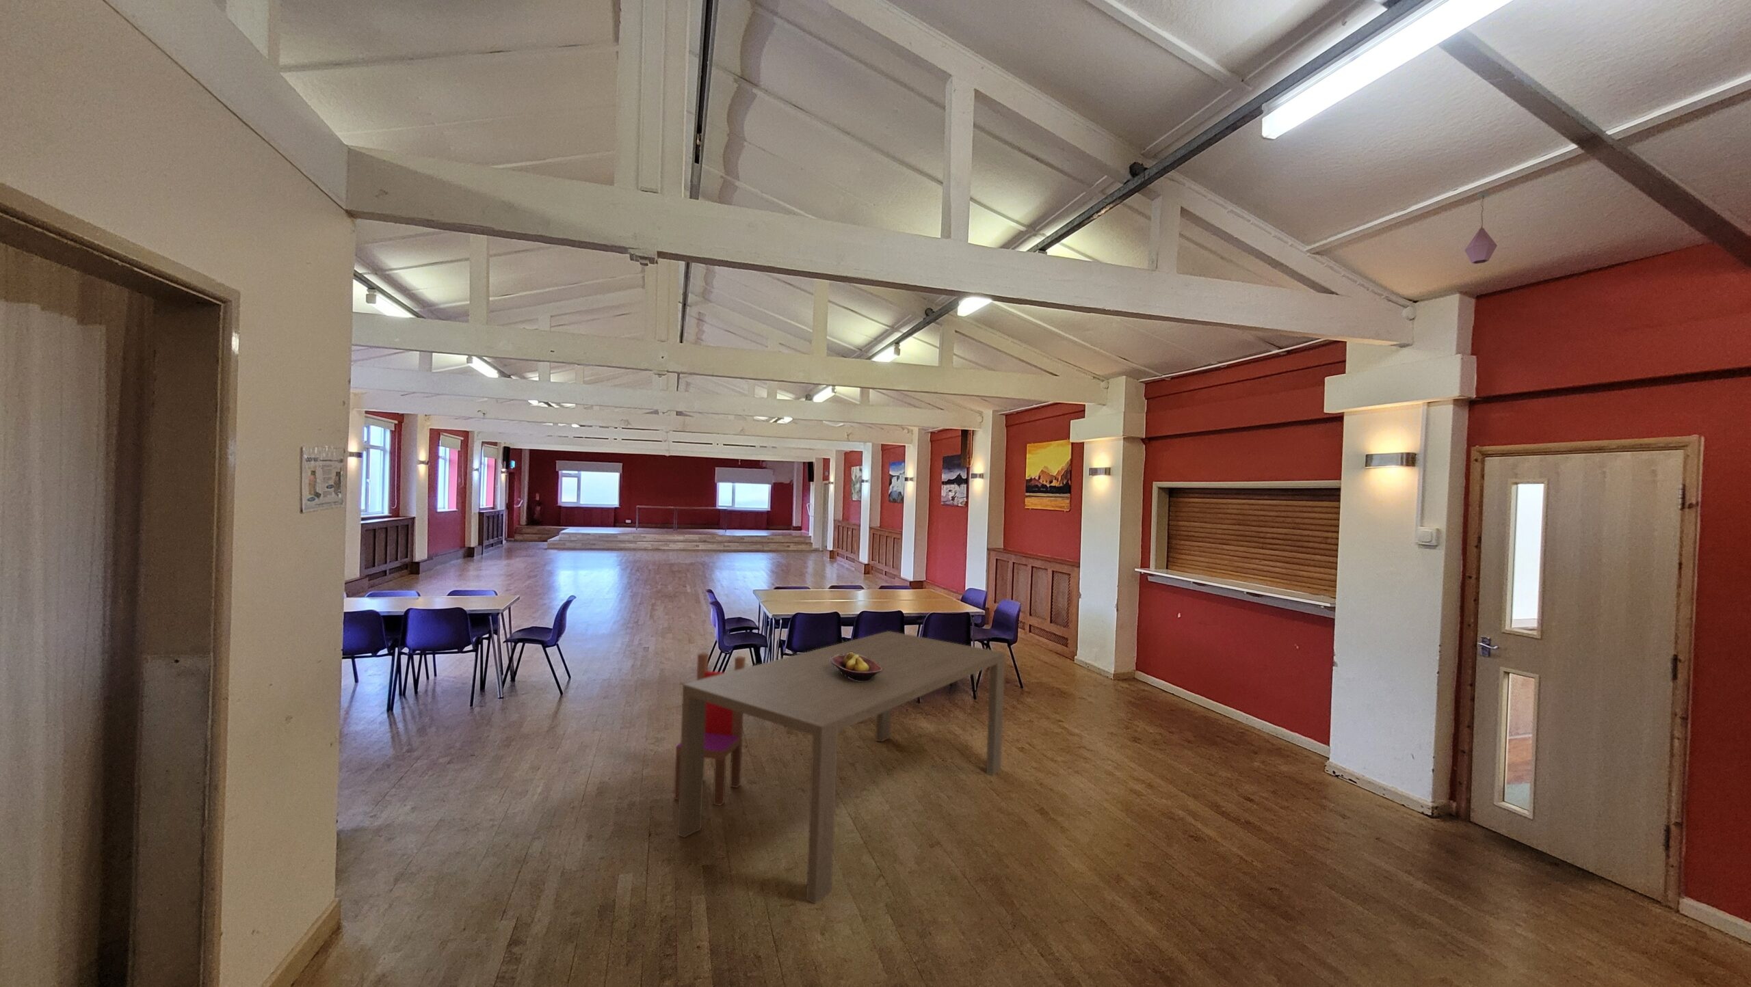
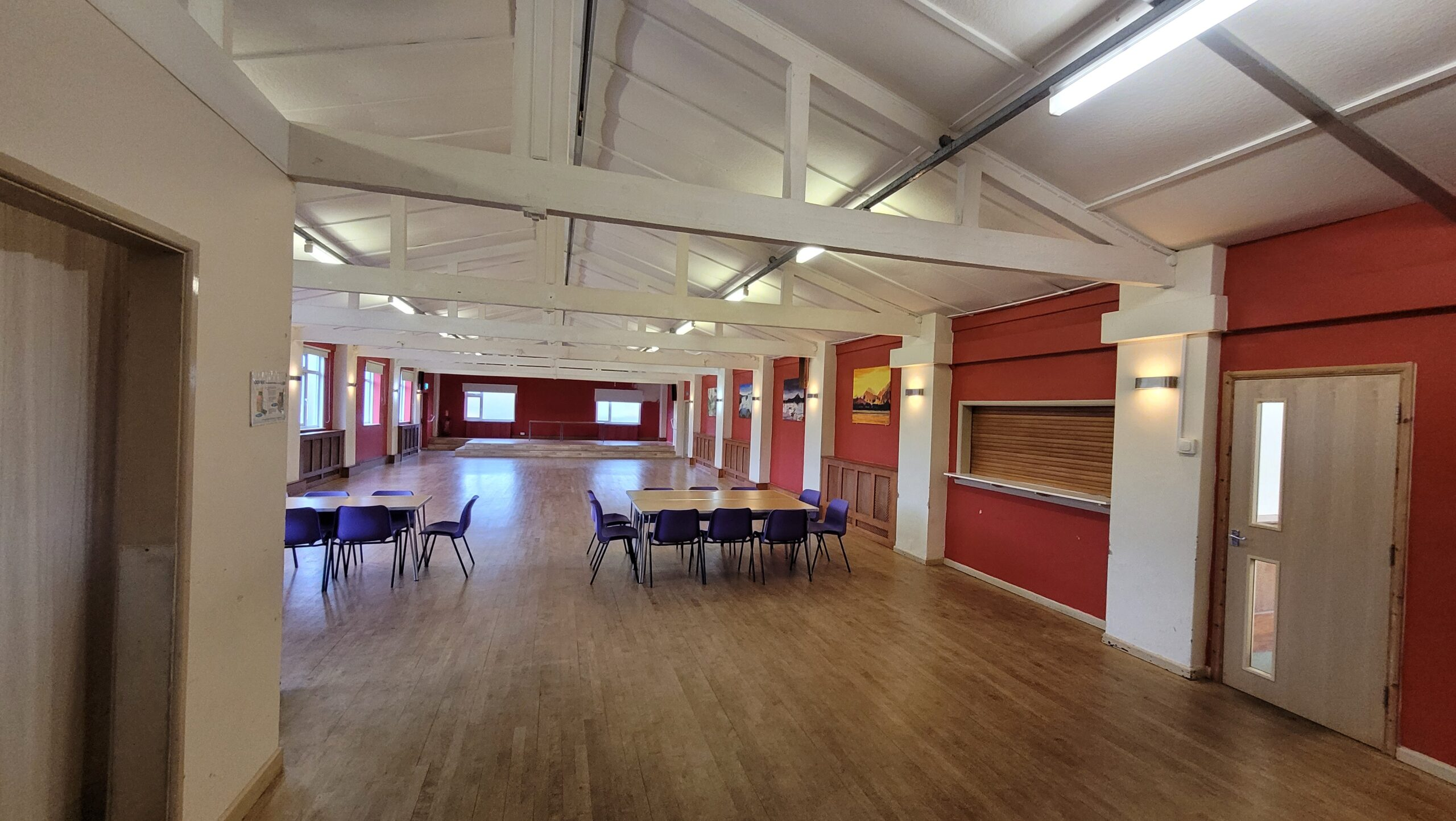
- chair (711, 726)
- pendant light (1482, 227)
- dining table (857, 723)
- fruit bowl (856, 664)
